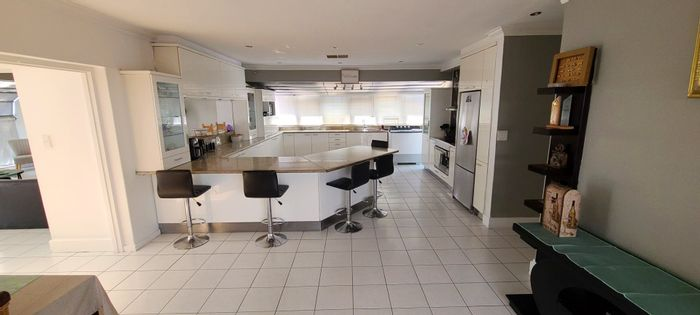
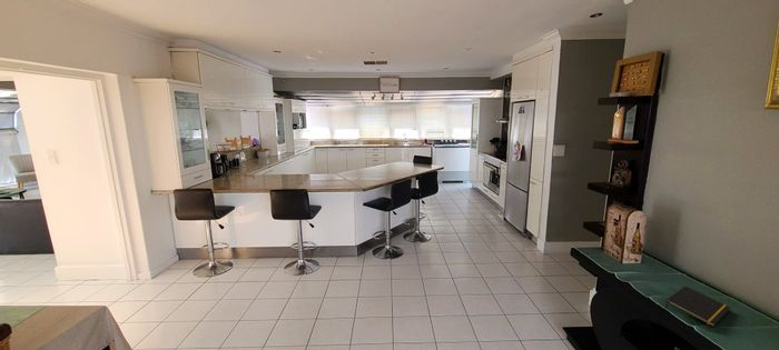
+ notepad (698, 304)
